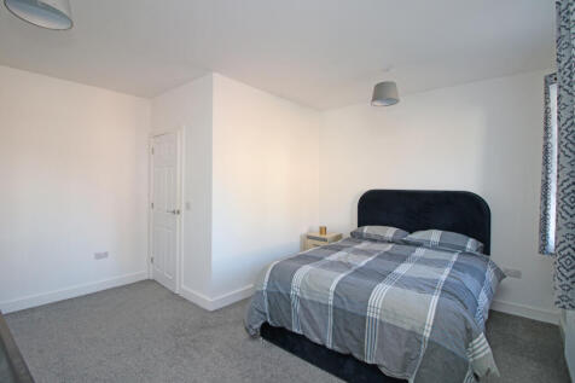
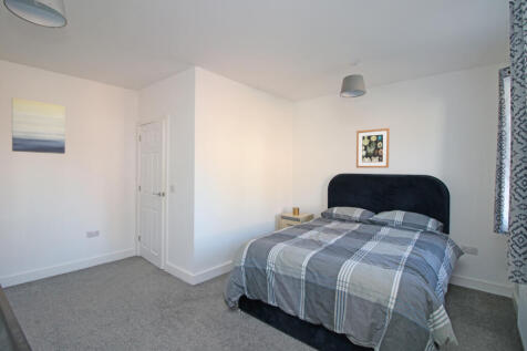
+ wall art (372, 148)
+ wall art (40, 127)
